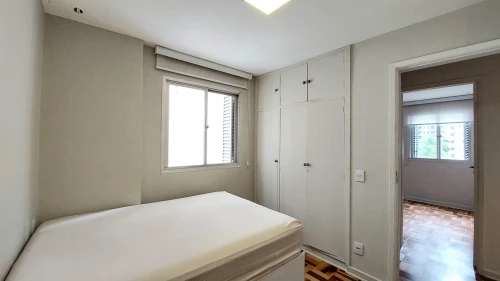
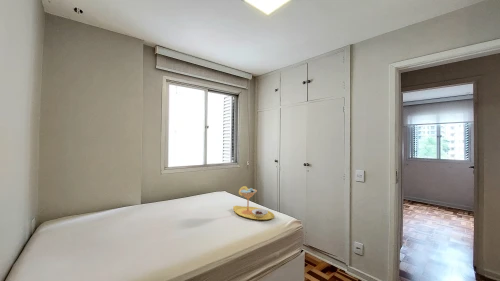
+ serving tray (248, 200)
